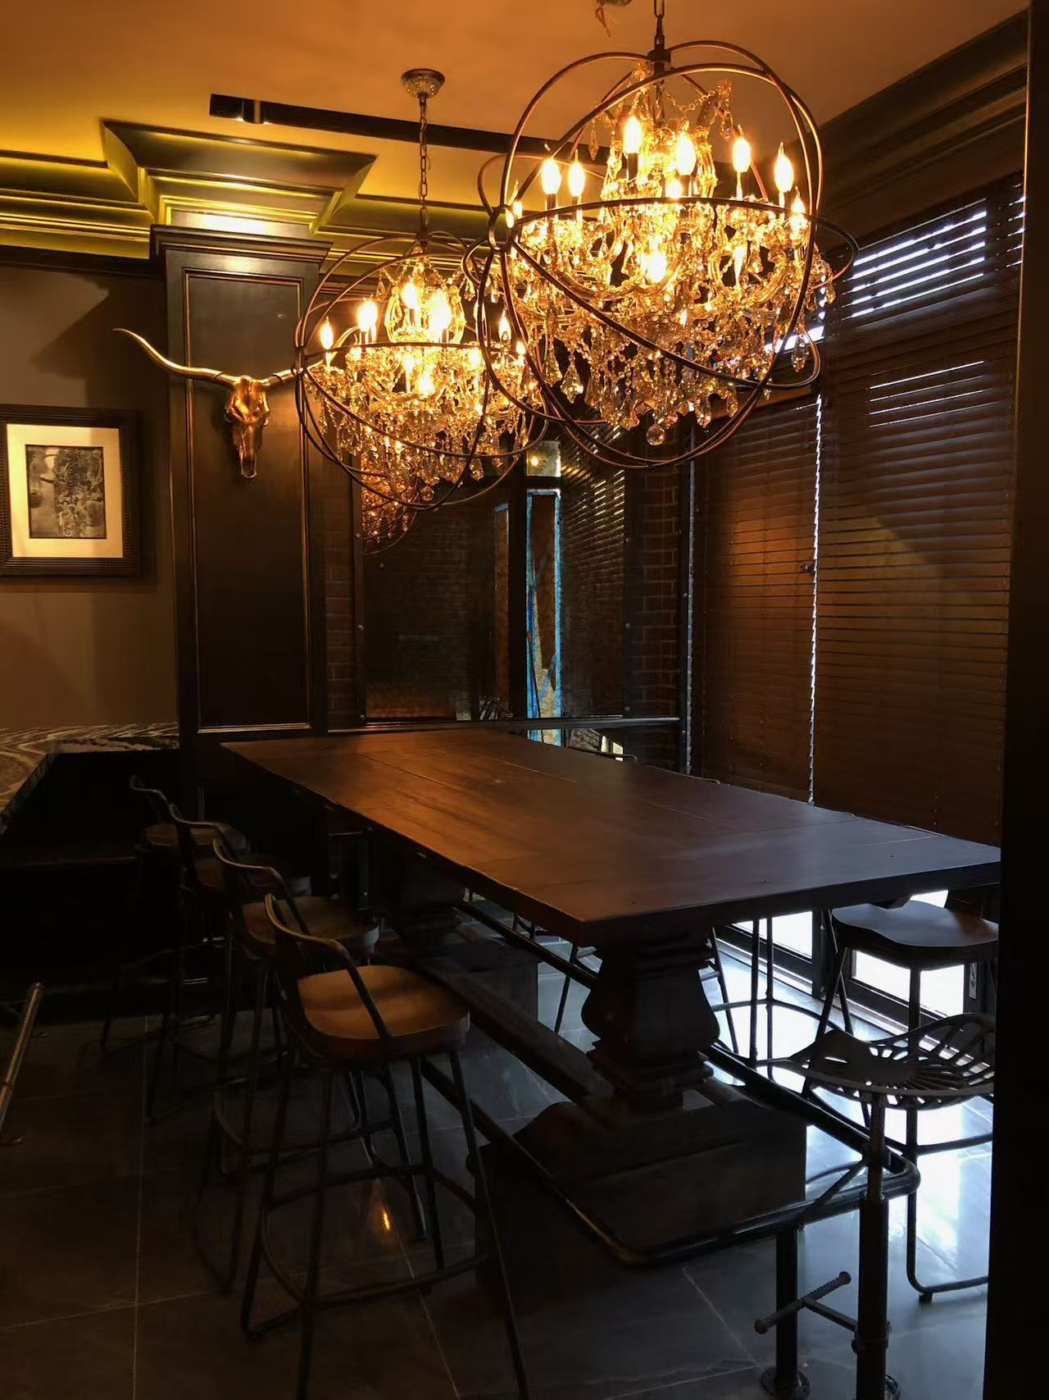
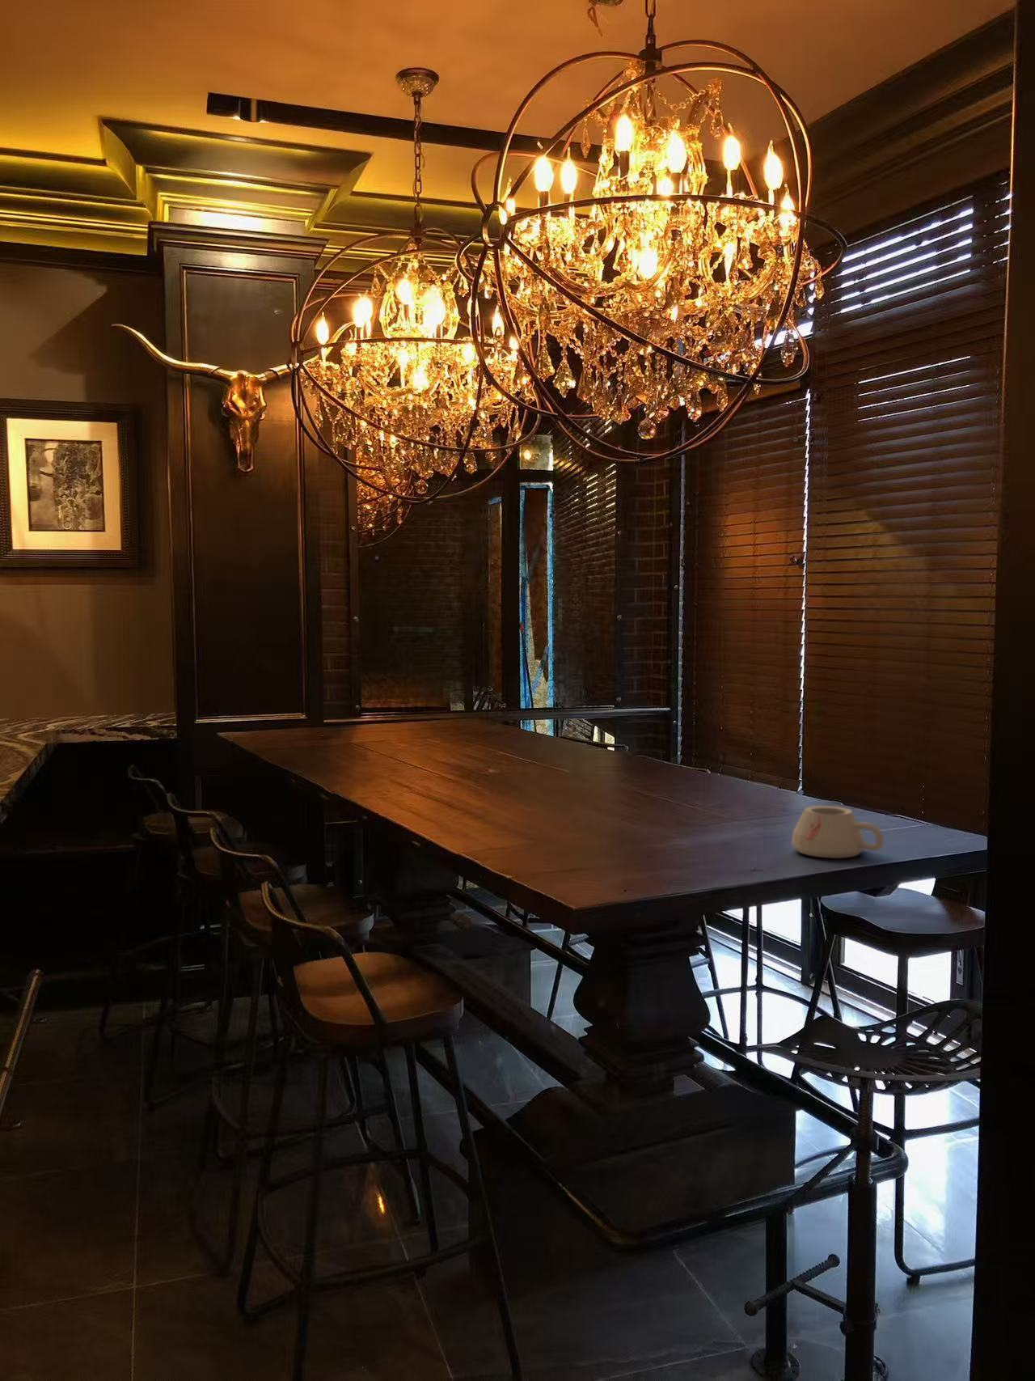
+ cup (838, 832)
